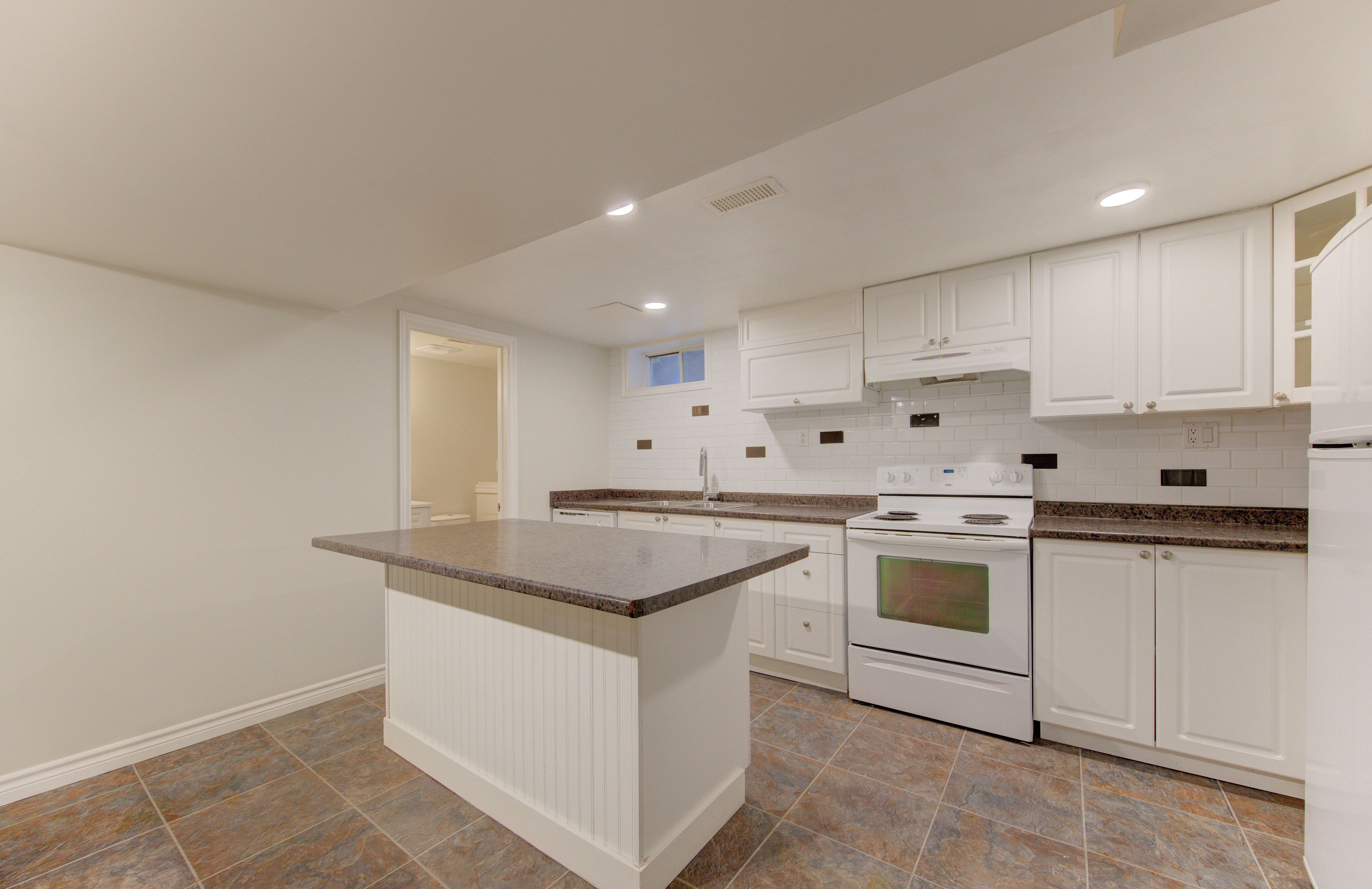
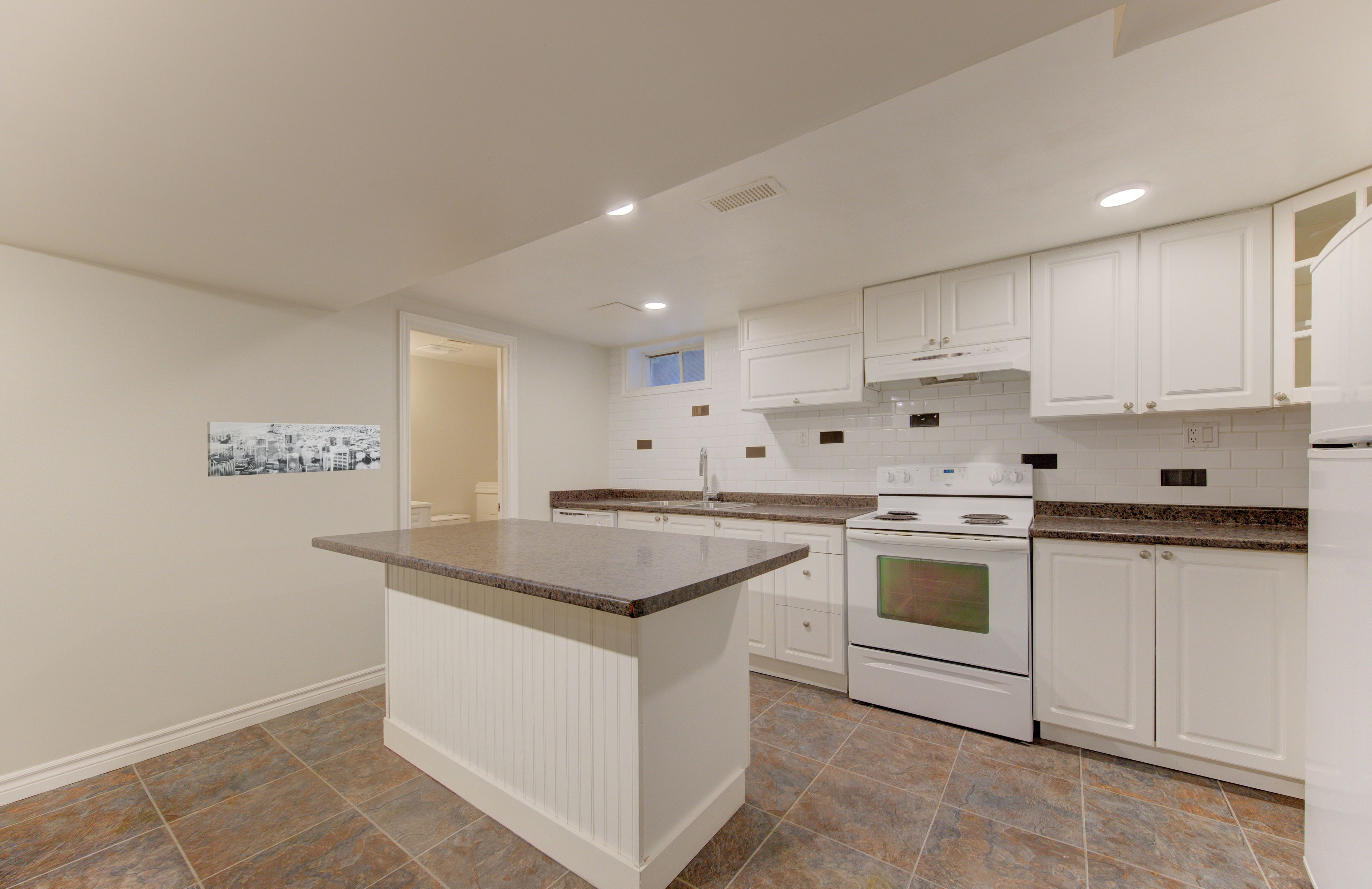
+ wall art (303, 448)
